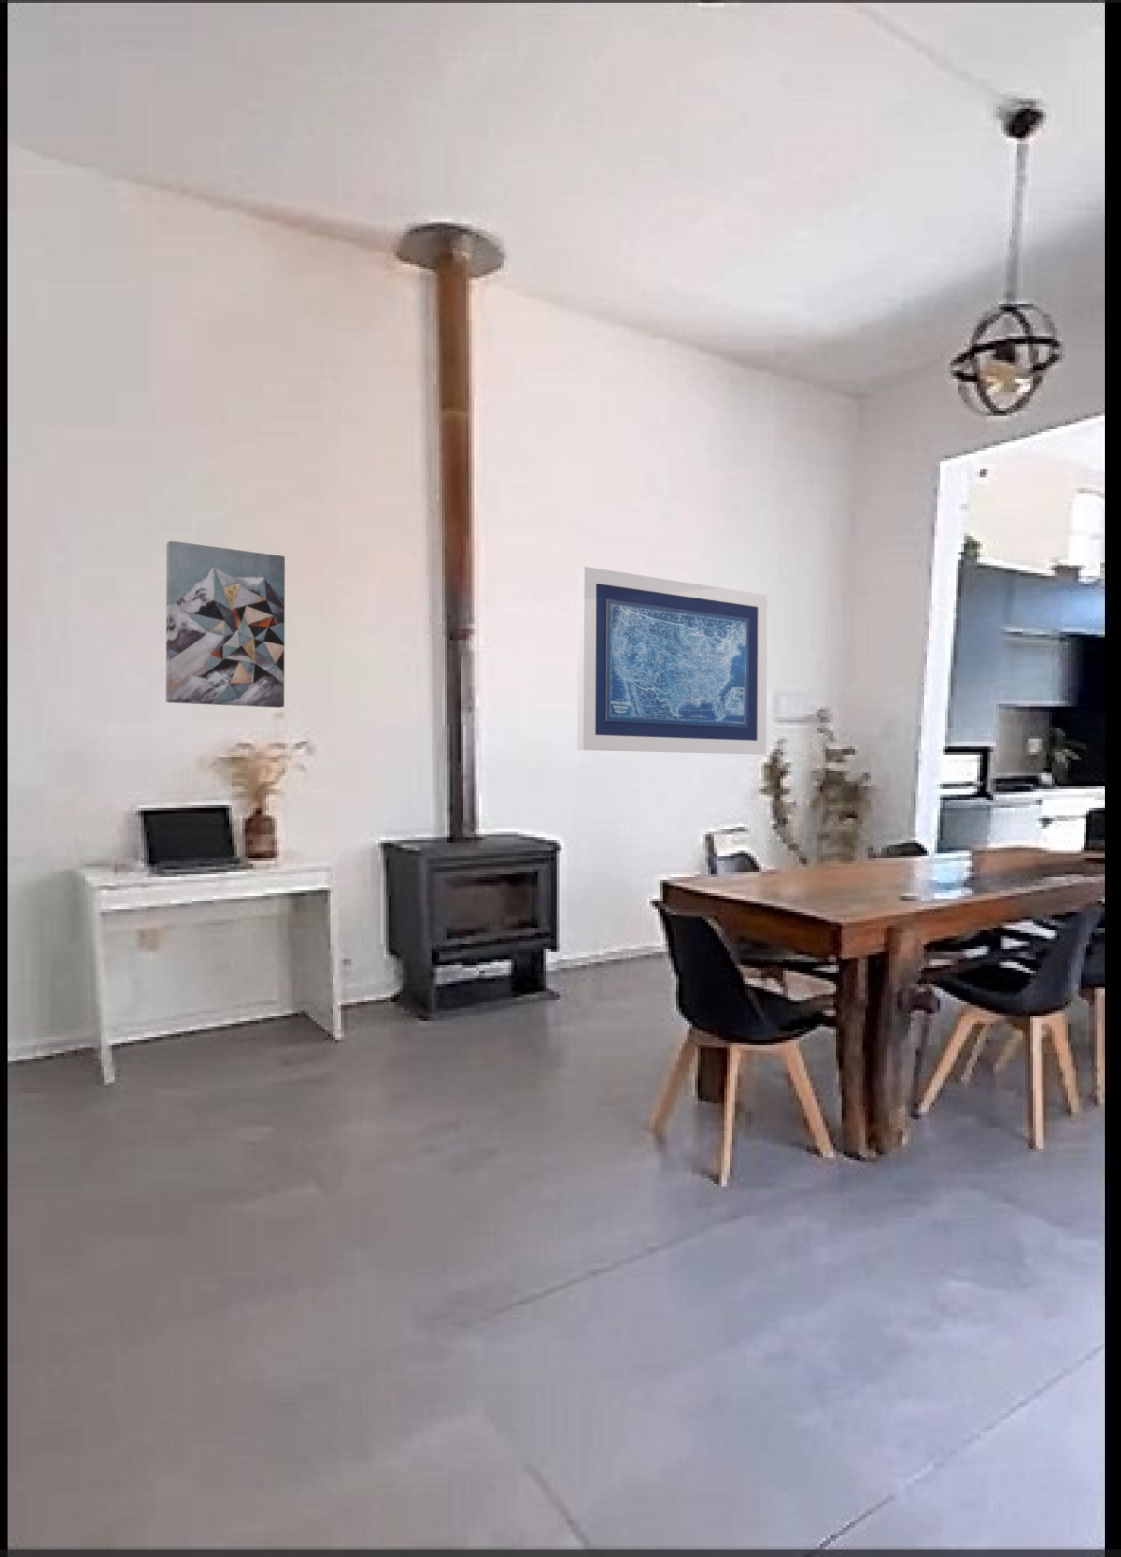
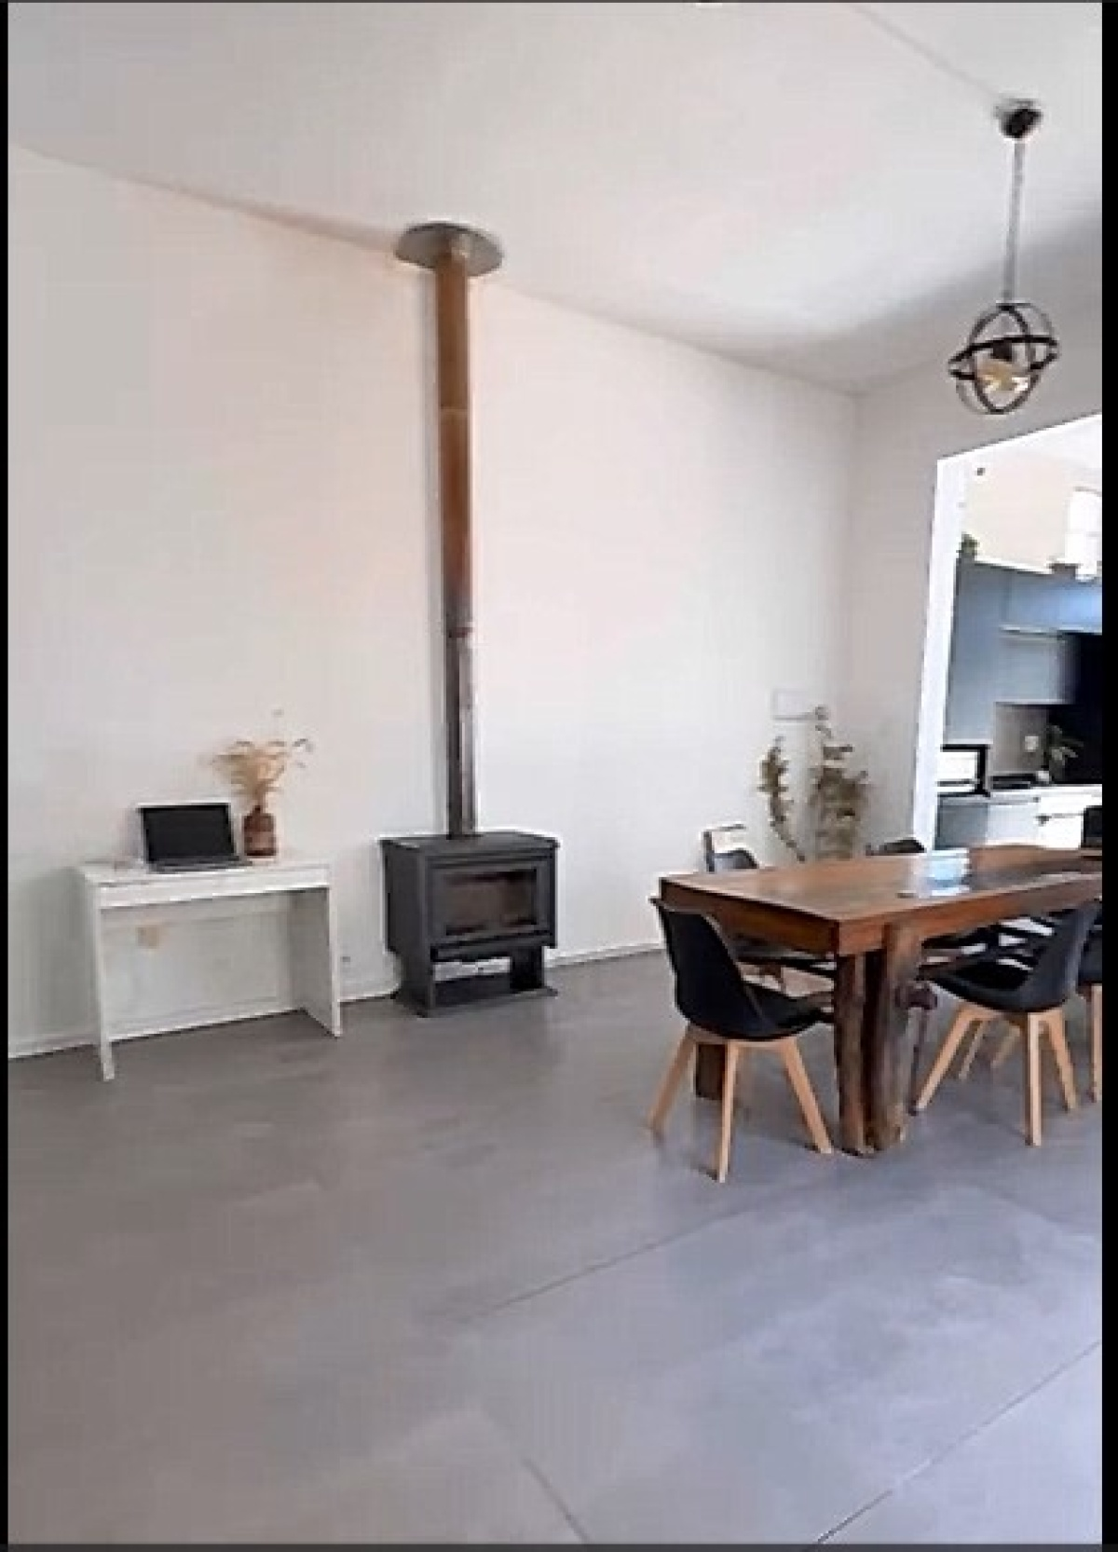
- wall art (227, 626)
- wall art (678, 667)
